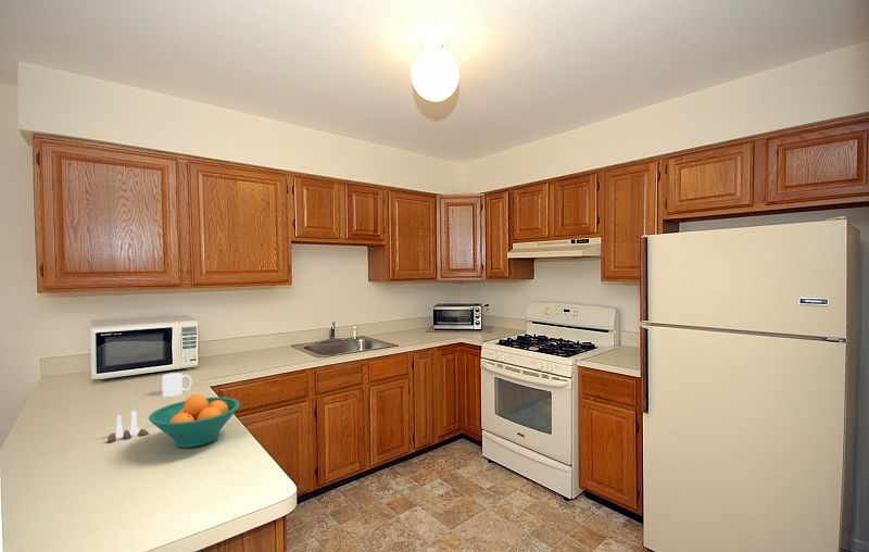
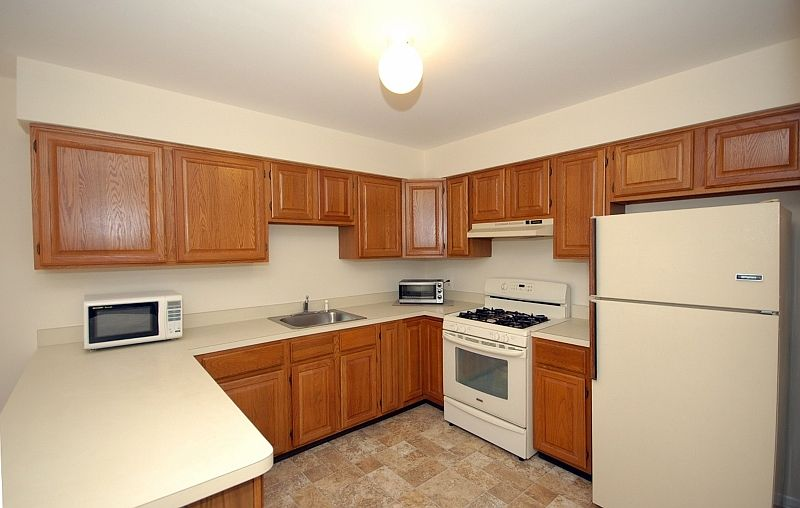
- mug (177, 384)
- fruit bowl (196, 417)
- salt and pepper shaker set (131, 424)
